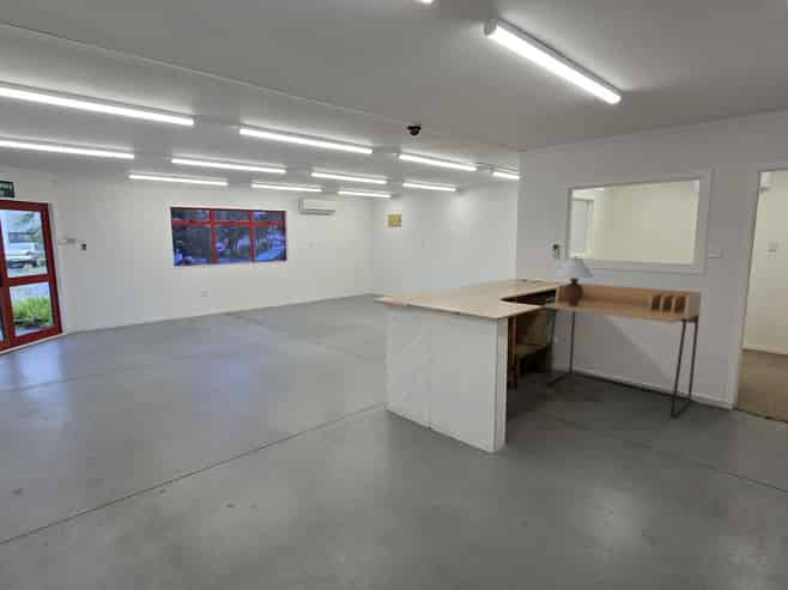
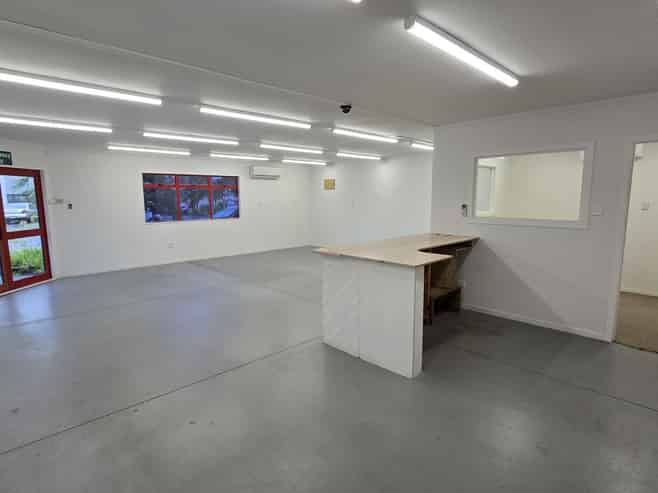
- desk (619, 316)
- table lamp (574, 281)
